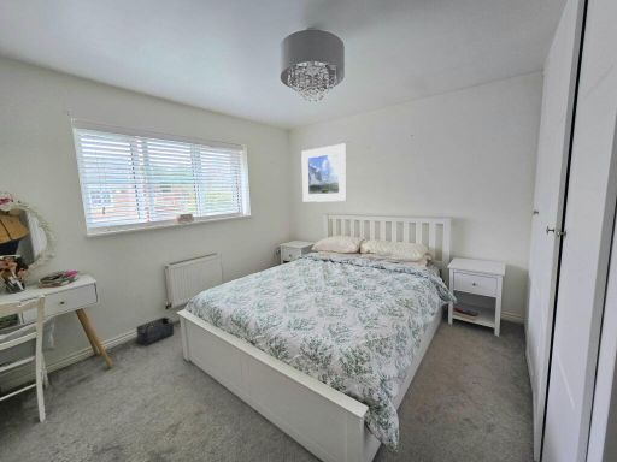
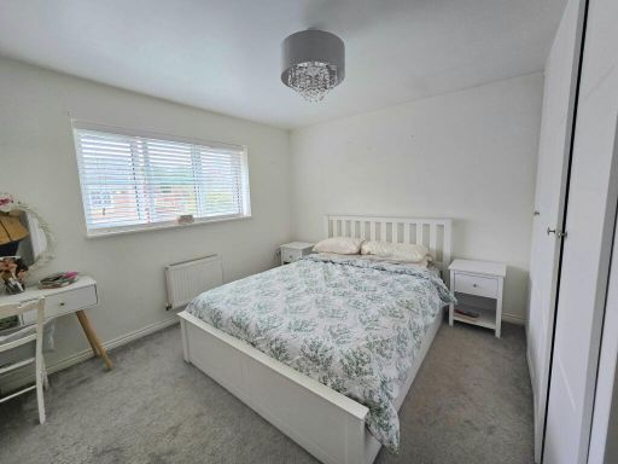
- storage bin (155, 330)
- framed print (323, 174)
